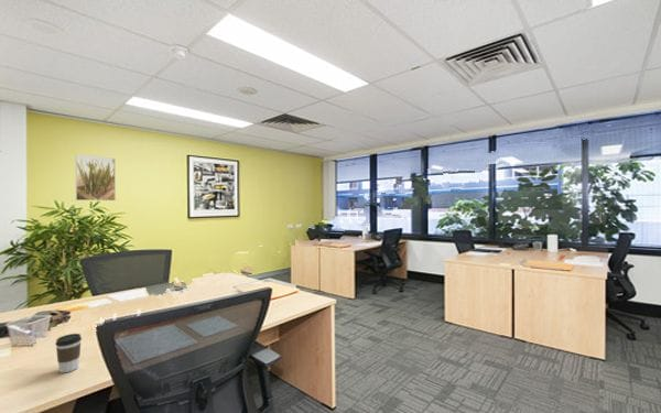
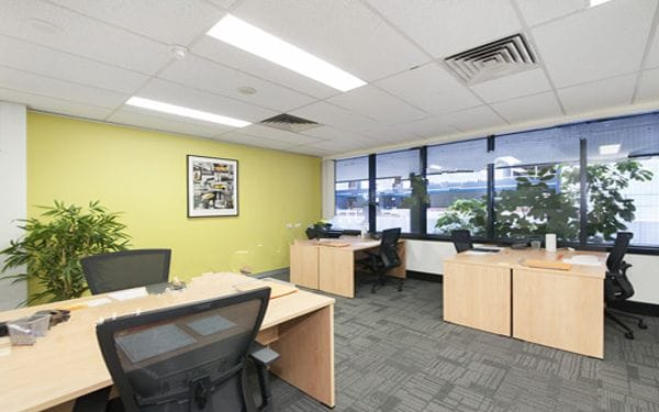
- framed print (96, 178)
- coffee cup (68, 352)
